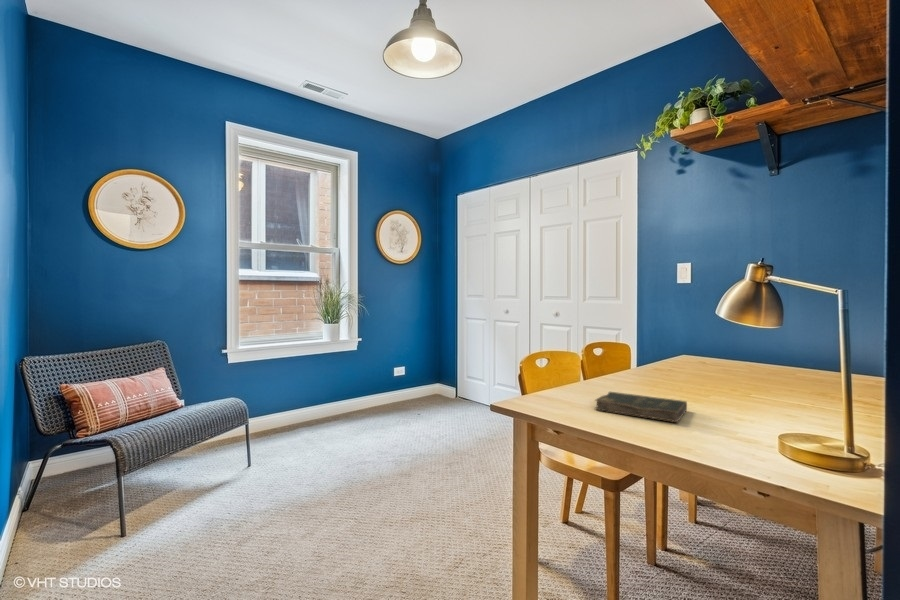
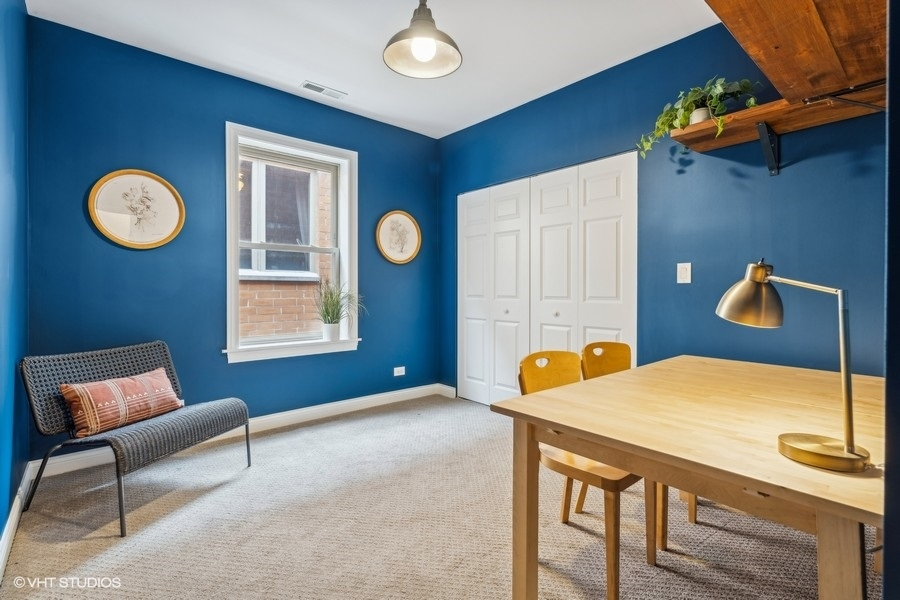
- bible (640, 404)
